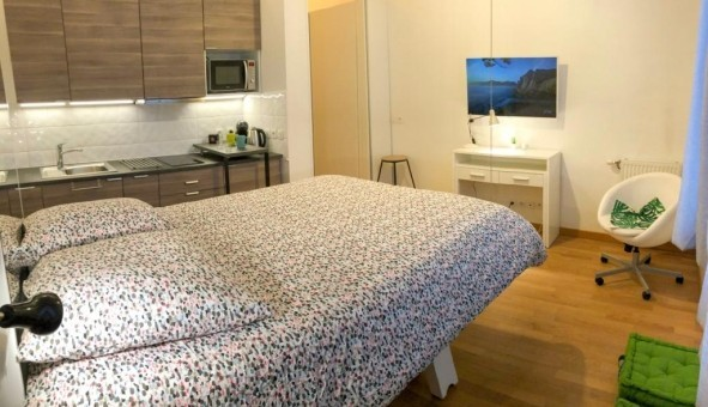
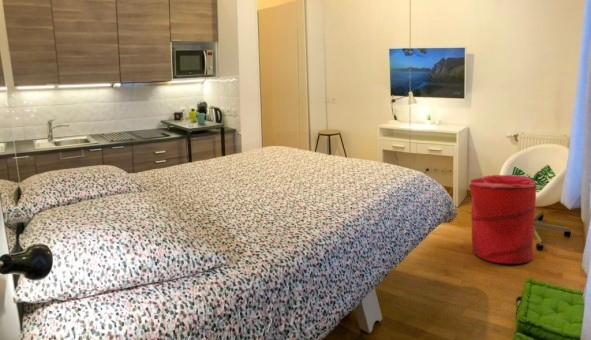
+ laundry hamper (501, 216)
